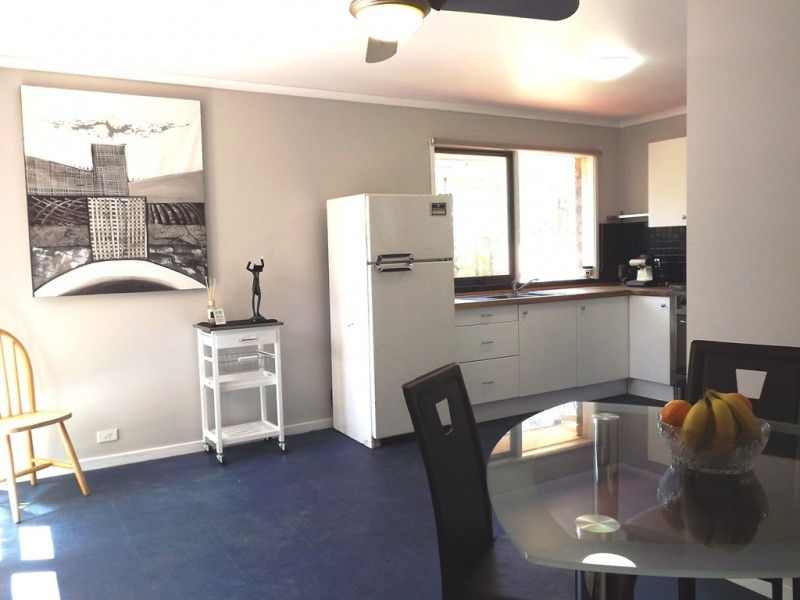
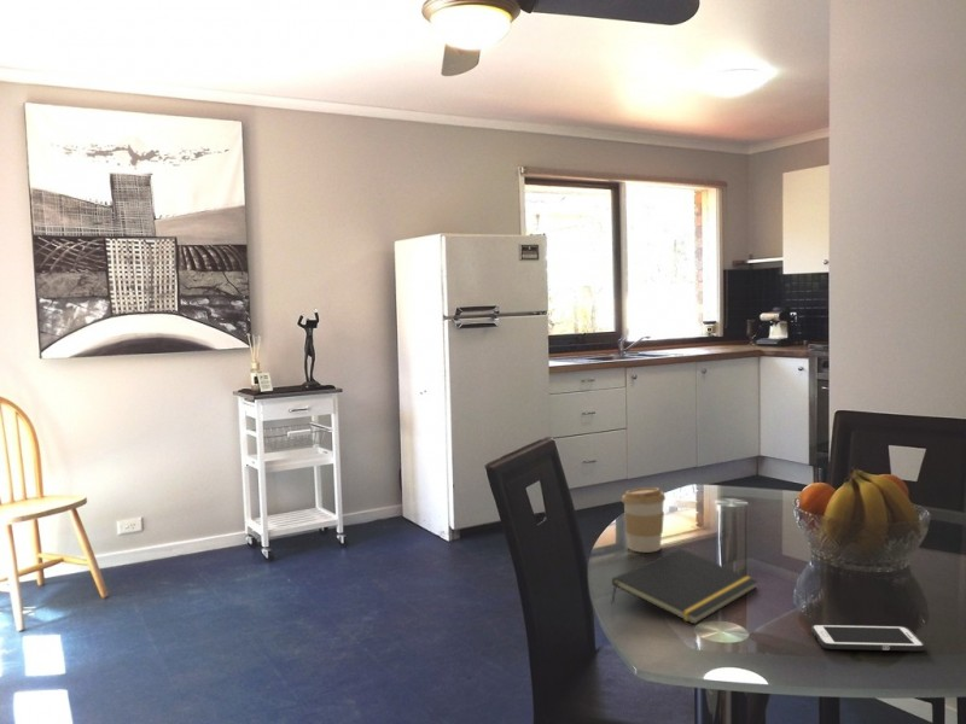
+ coffee cup (644, 518)
+ notepad (686, 583)
+ cell phone (866, 637)
